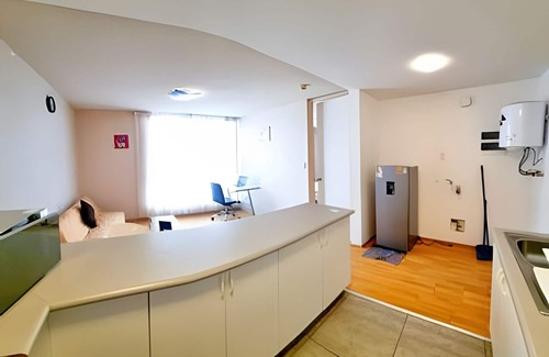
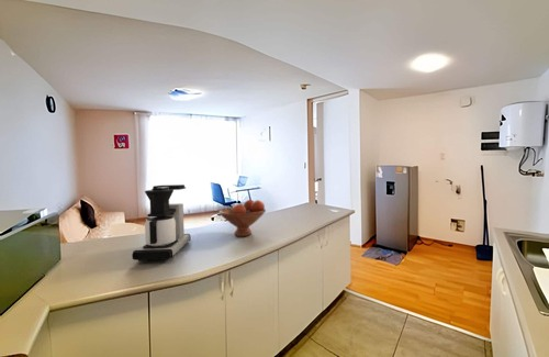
+ fruit bowl (243, 217)
+ coffee maker (164, 219)
